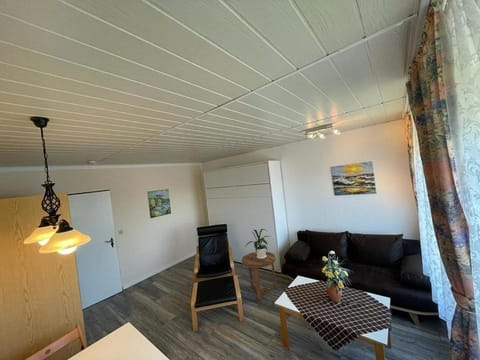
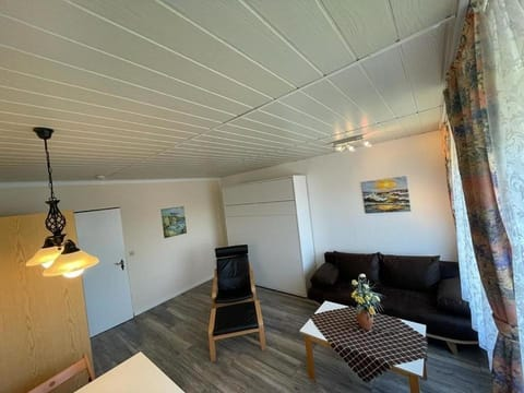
- side table (258, 276)
- house plant (259, 242)
